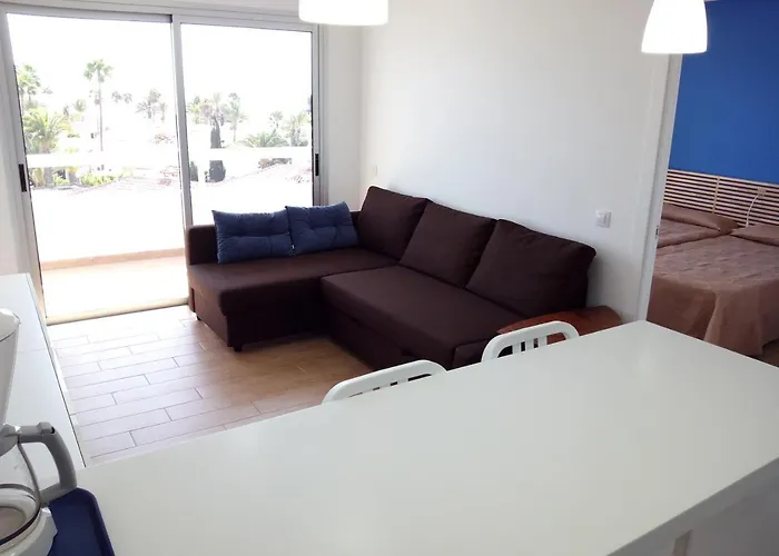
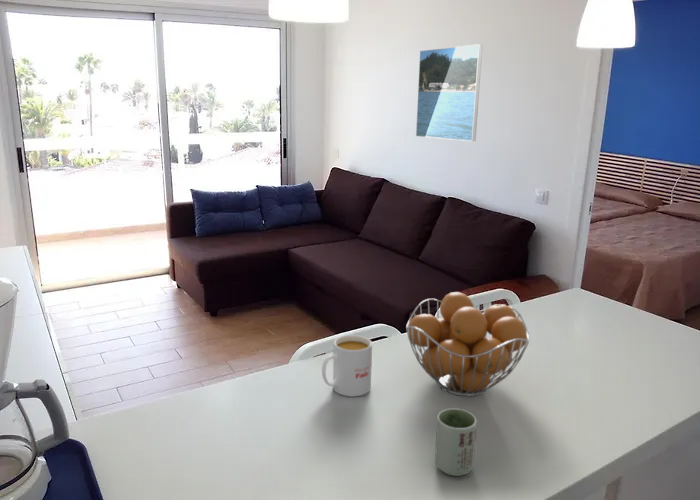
+ cup (455, 442)
+ fruit basket (465, 343)
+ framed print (446, 94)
+ mug (345, 367)
